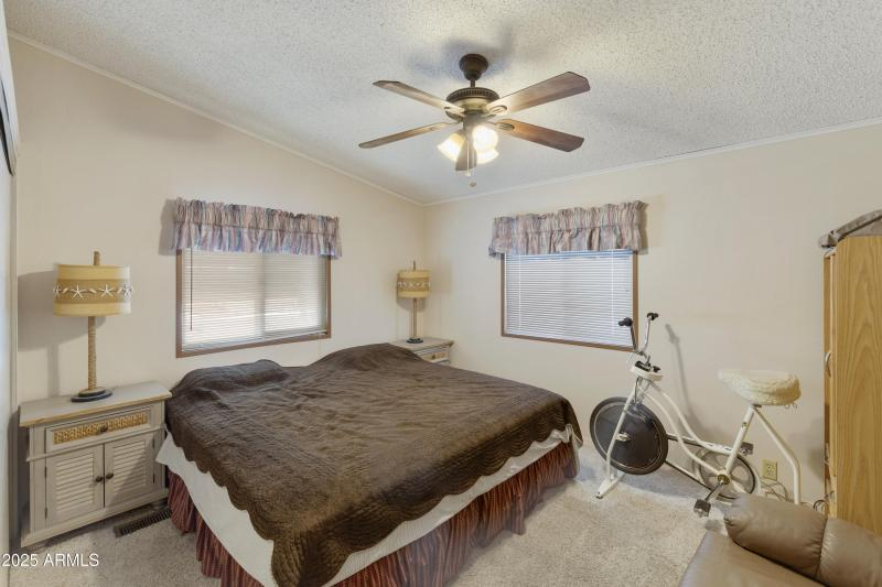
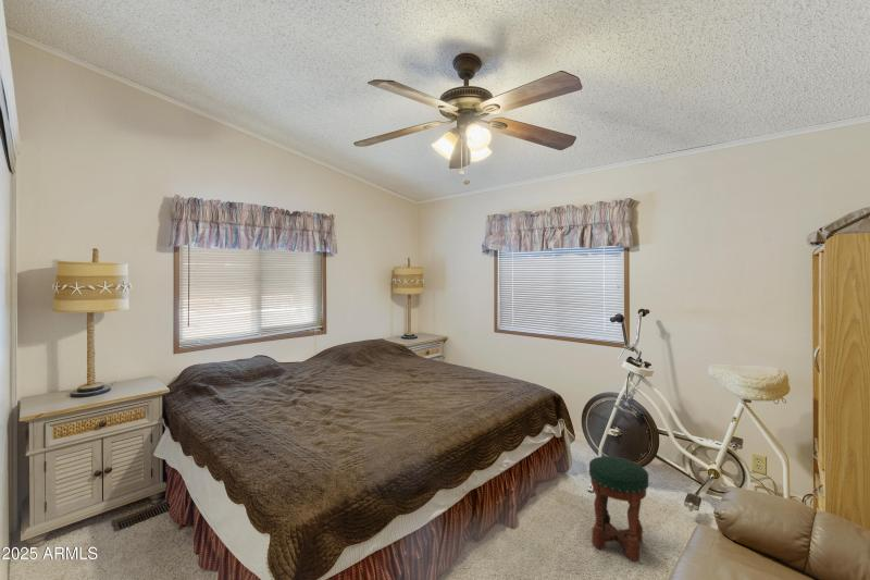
+ stool (619, 499)
